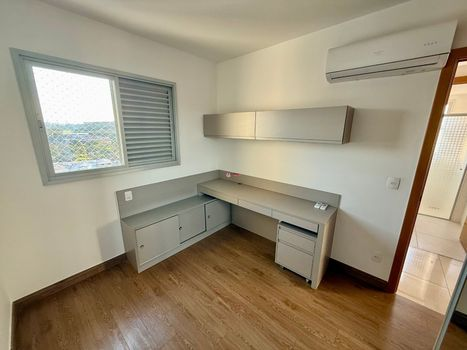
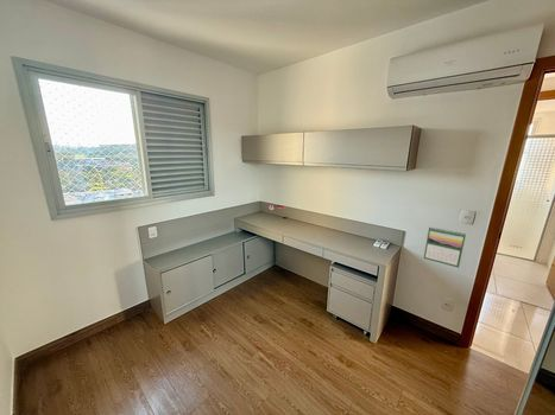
+ calendar (443, 245)
